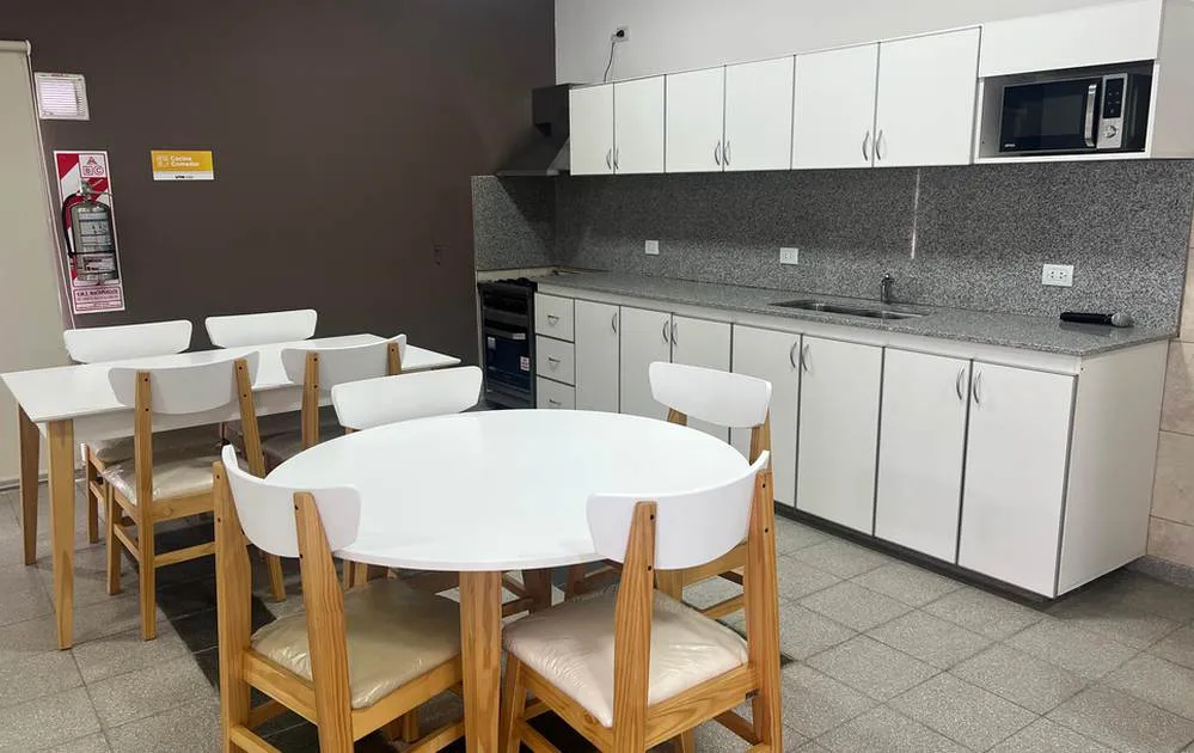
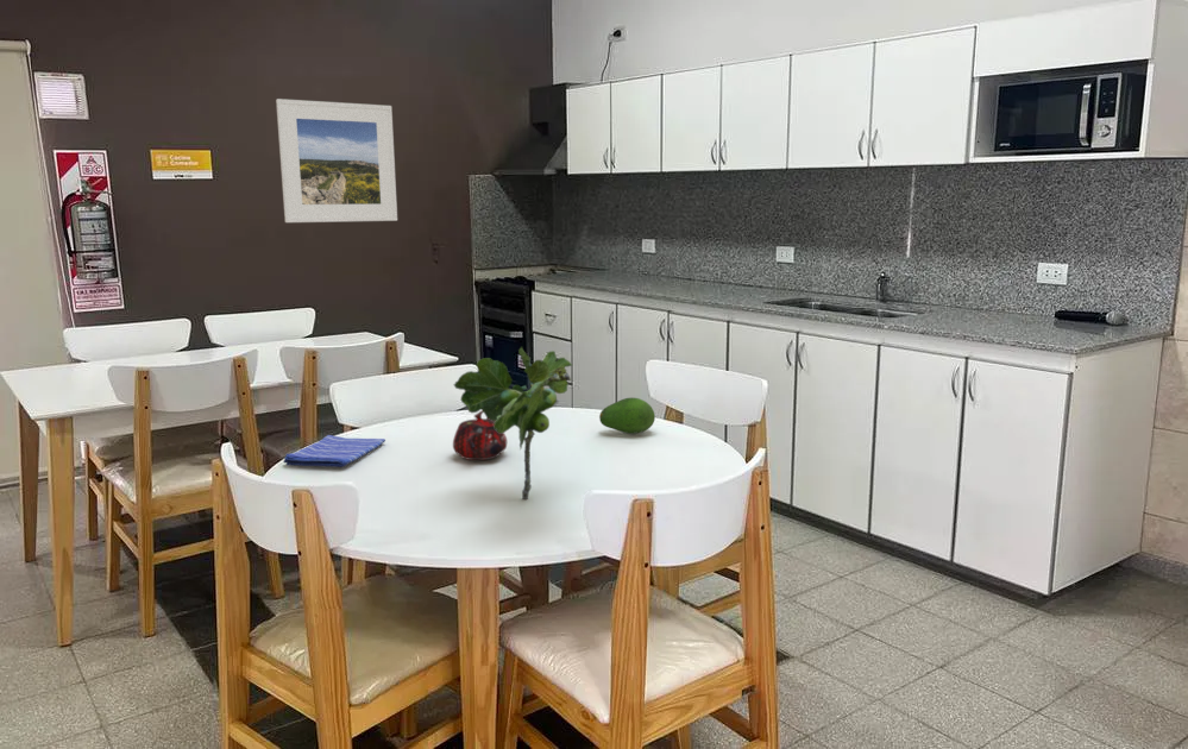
+ plant (528, 424)
+ dish towel (335, 449)
+ fruit (627, 415)
+ teapot (479, 433)
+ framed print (339, 162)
